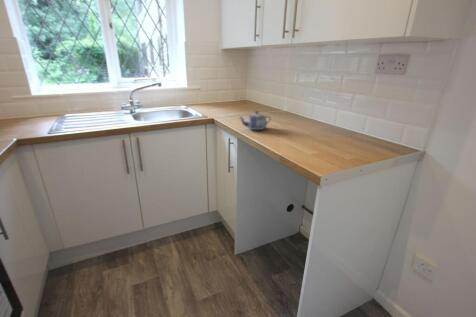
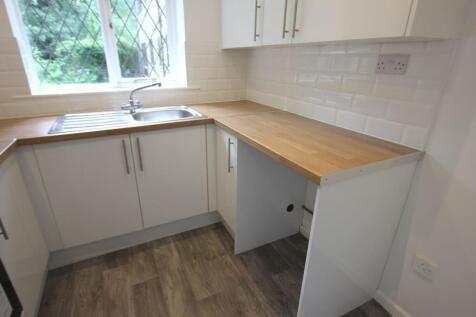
- teapot (254, 120)
